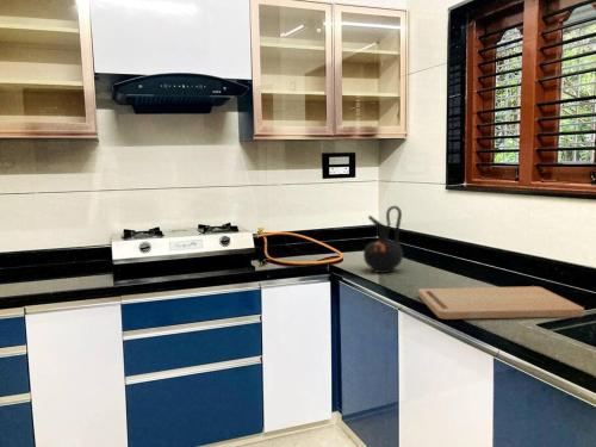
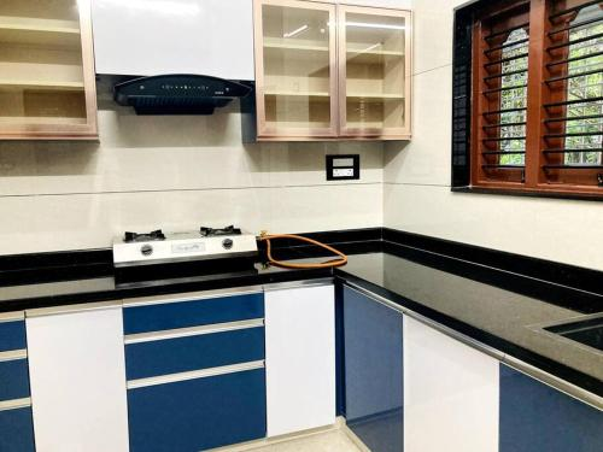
- ceramic jug (383, 238)
- cutting board (493, 300)
